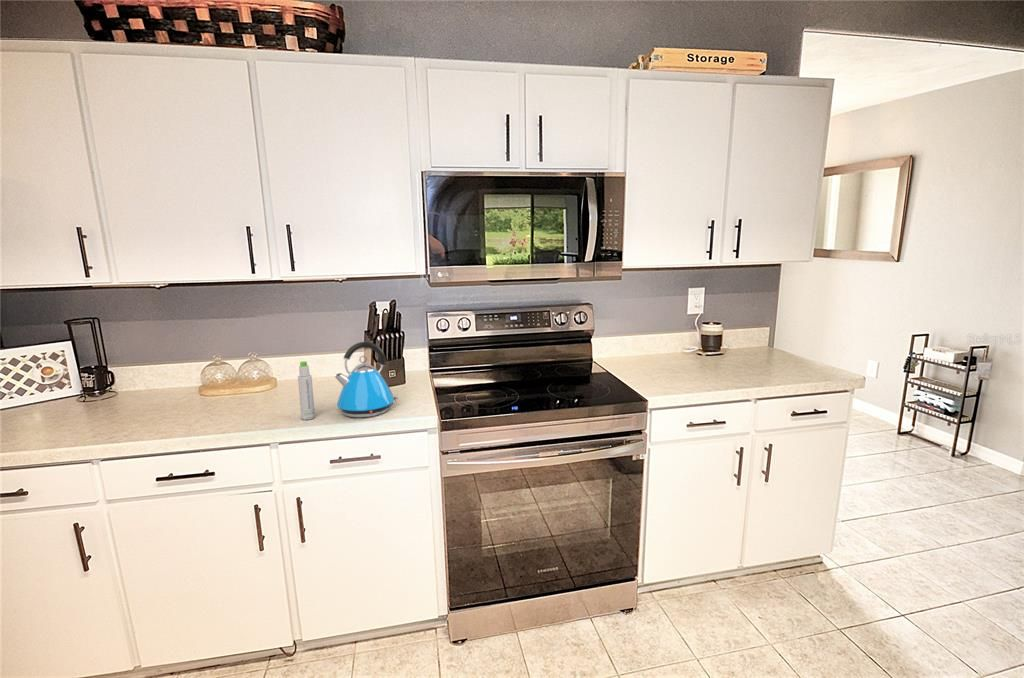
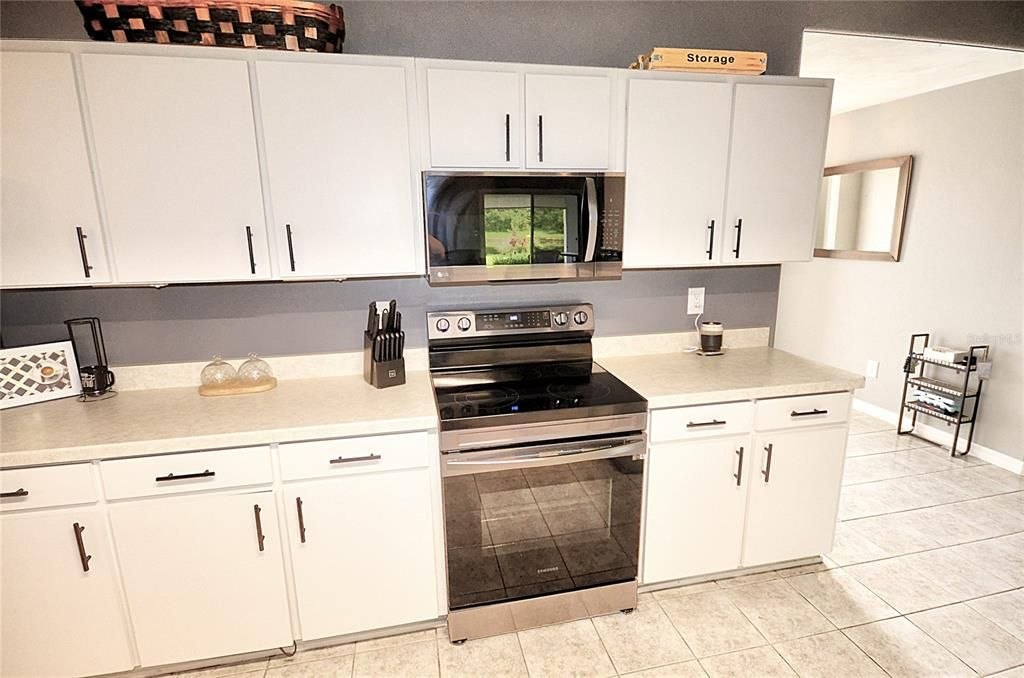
- bottle (305, 390)
- kettle (366, 375)
